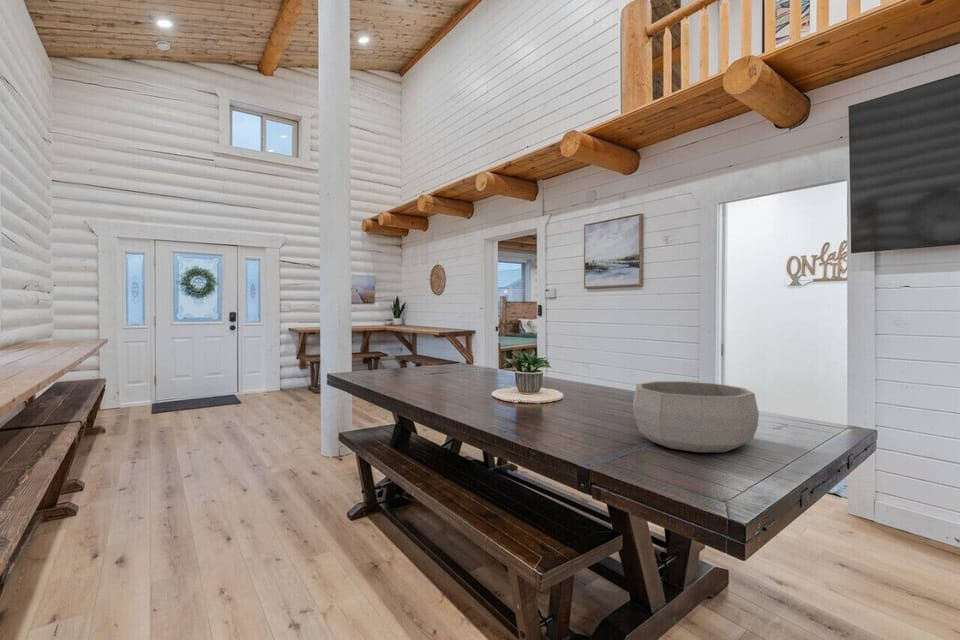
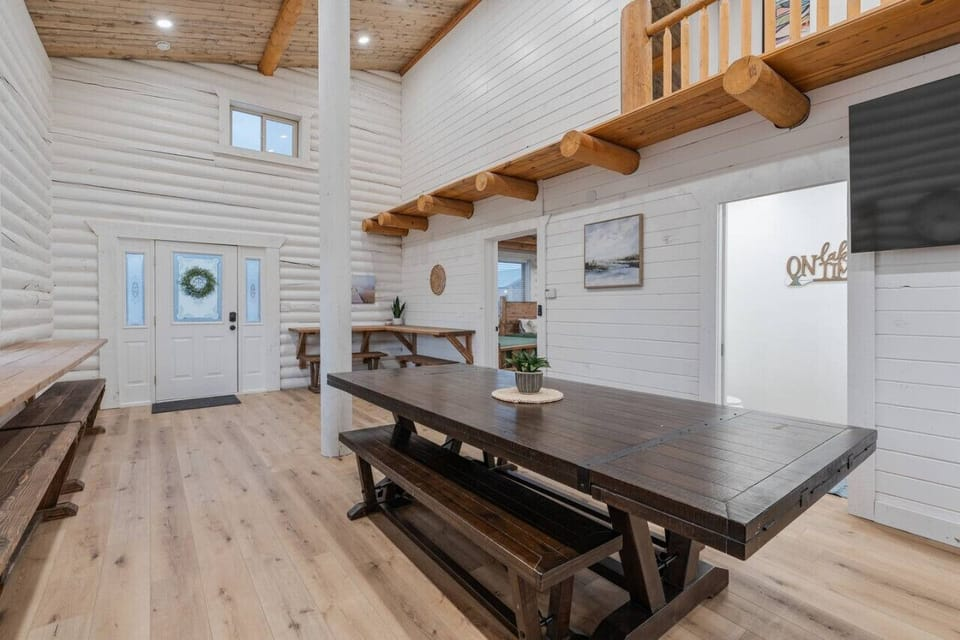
- decorative bowl (691, 414)
